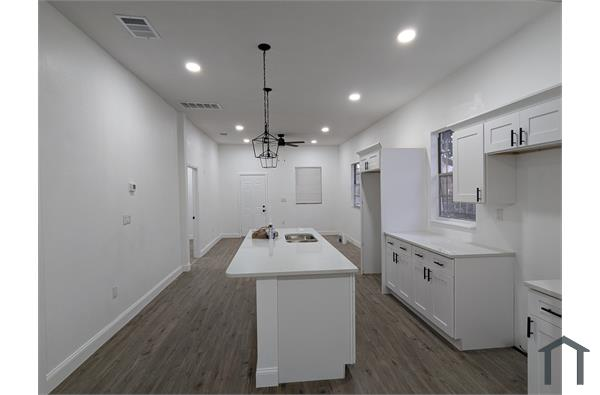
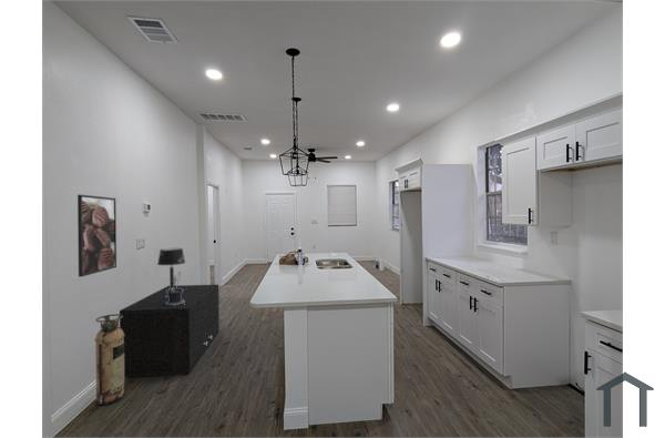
+ potted plant (175, 288)
+ storage cabinet (178, 323)
+ table lamp (171, 272)
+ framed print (99, 234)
+ fire extinguisher (109, 358)
